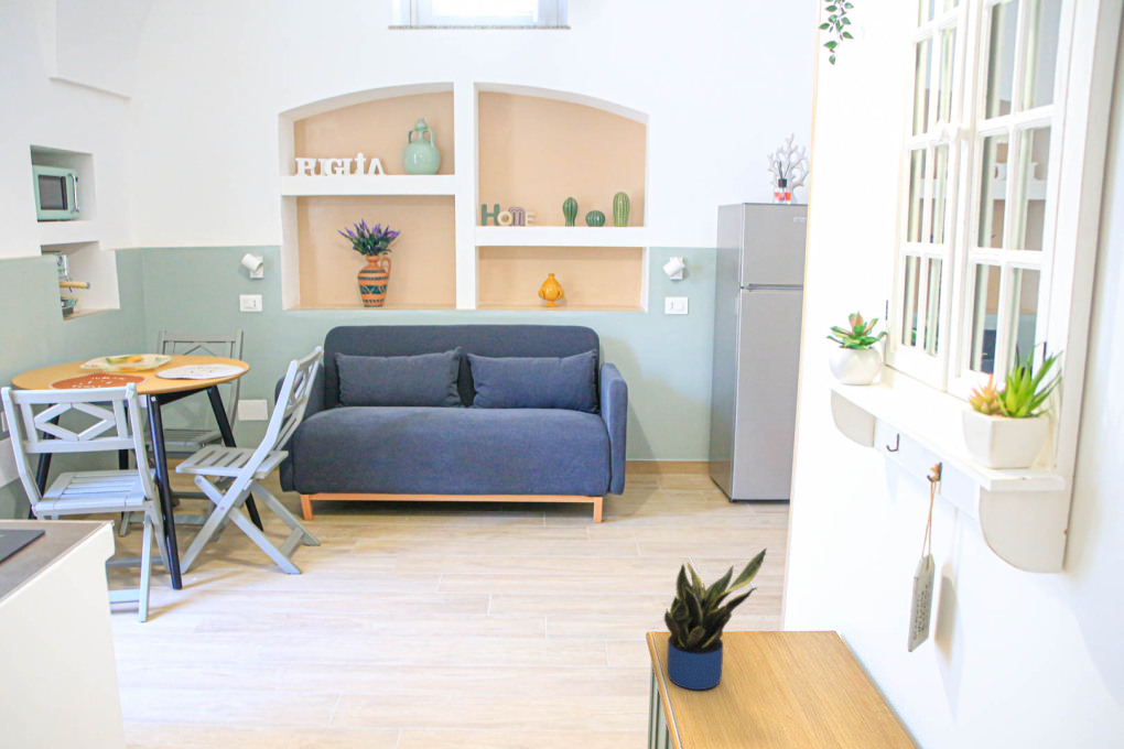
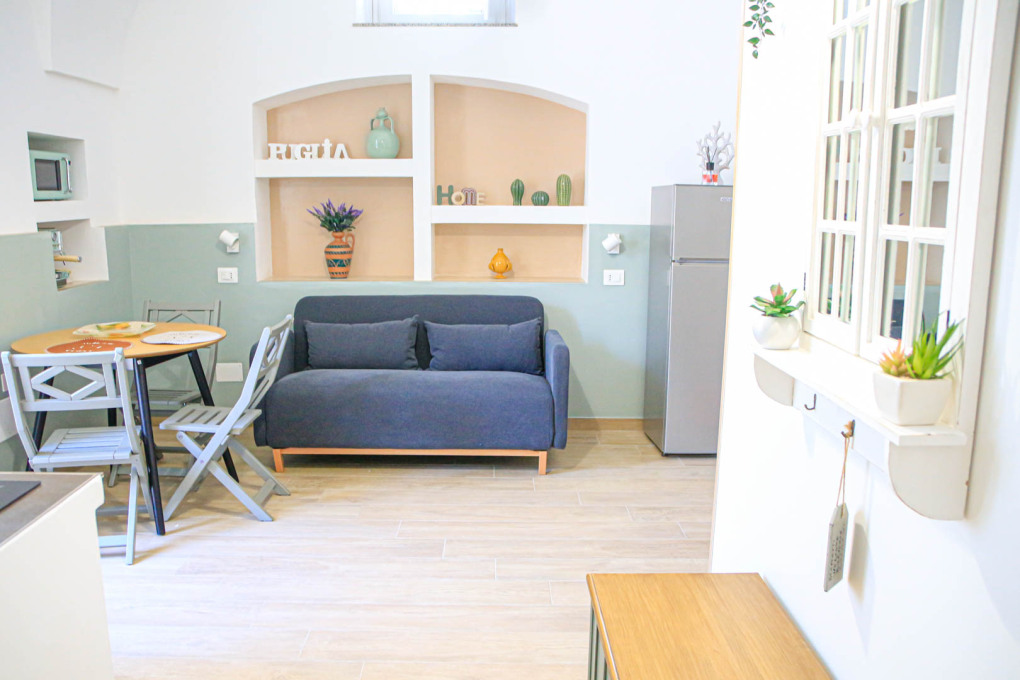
- potted plant (713, 608)
